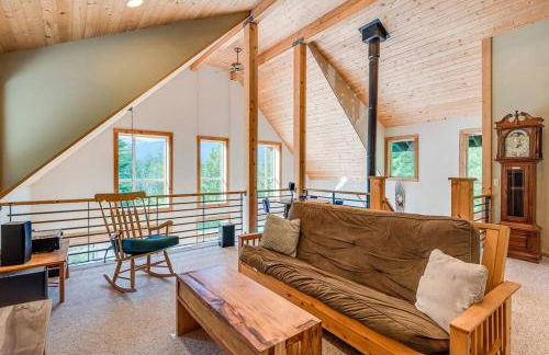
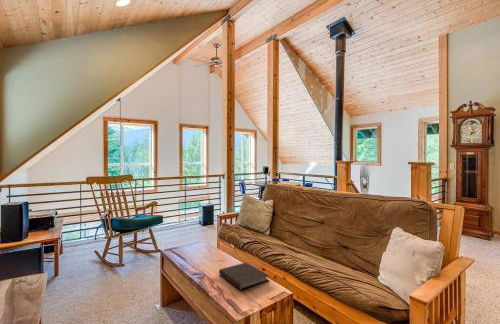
+ notebook (243, 274)
